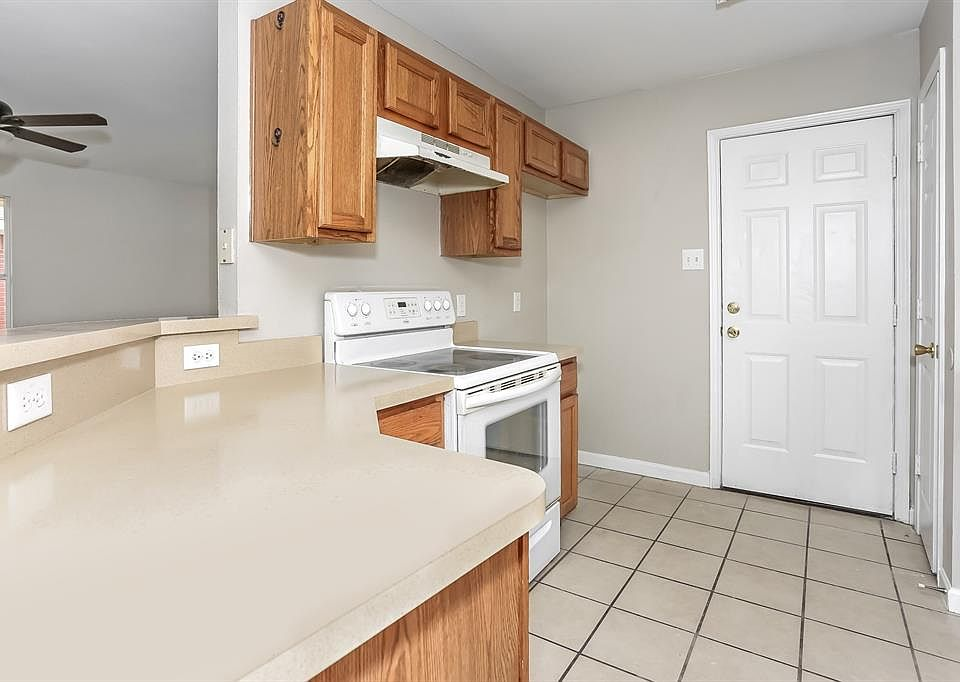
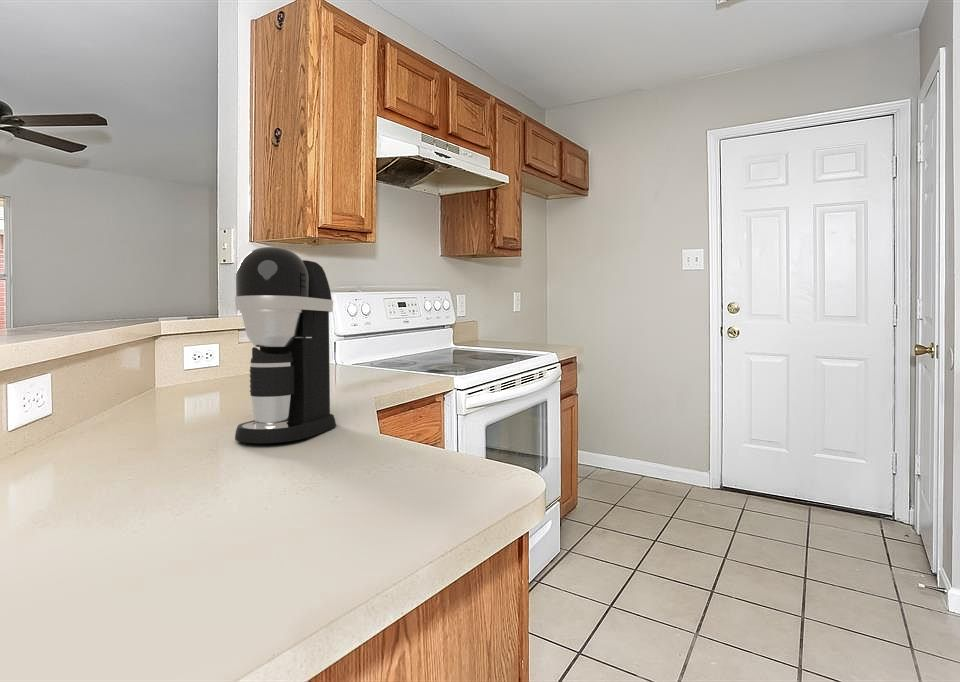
+ coffee maker (287, 341)
